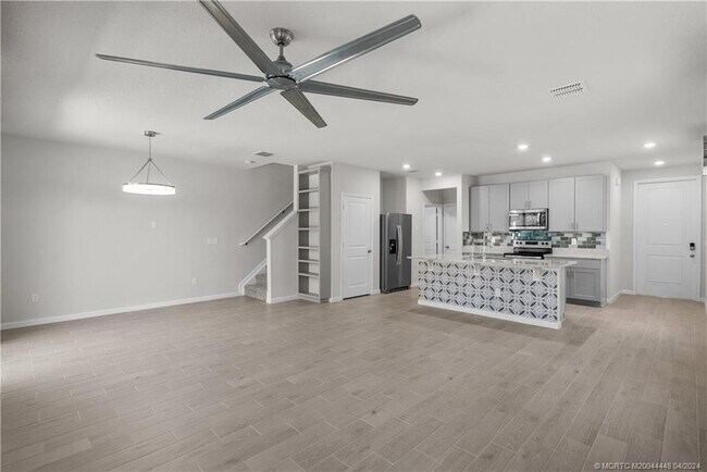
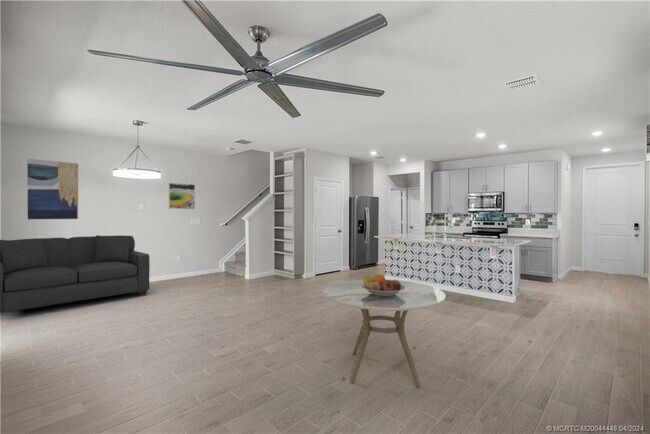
+ wall art (53, 190)
+ dining table (382, 329)
+ sofa (72, 268)
+ fruit bowl (383, 284)
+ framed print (182, 196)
